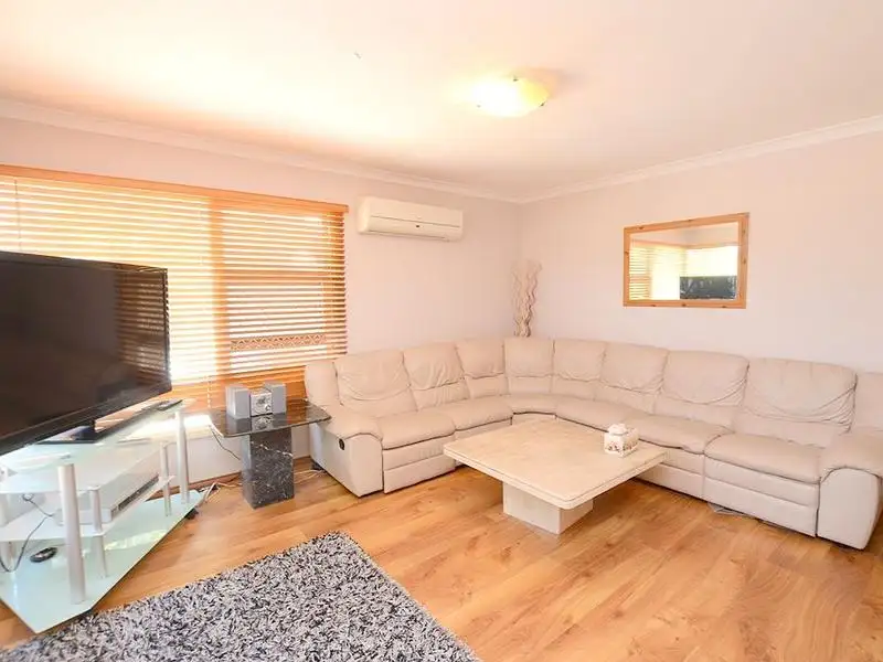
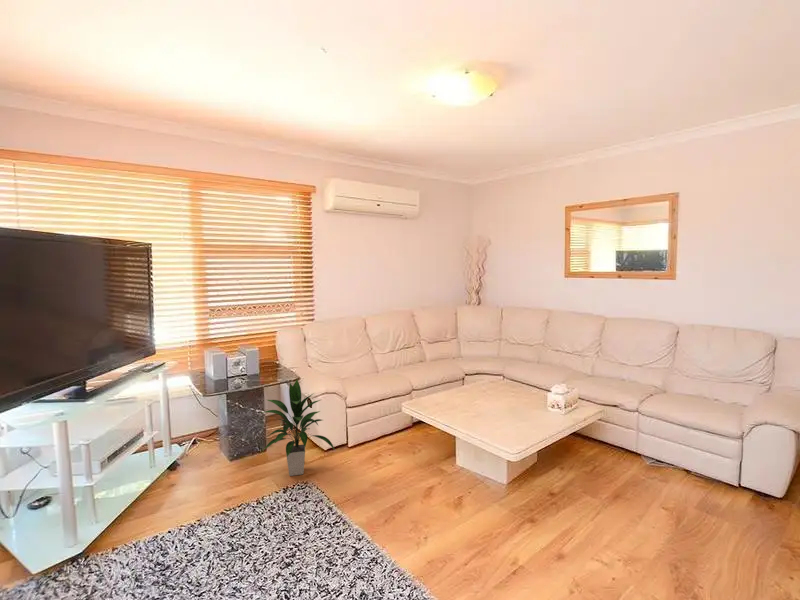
+ indoor plant (297, 428)
